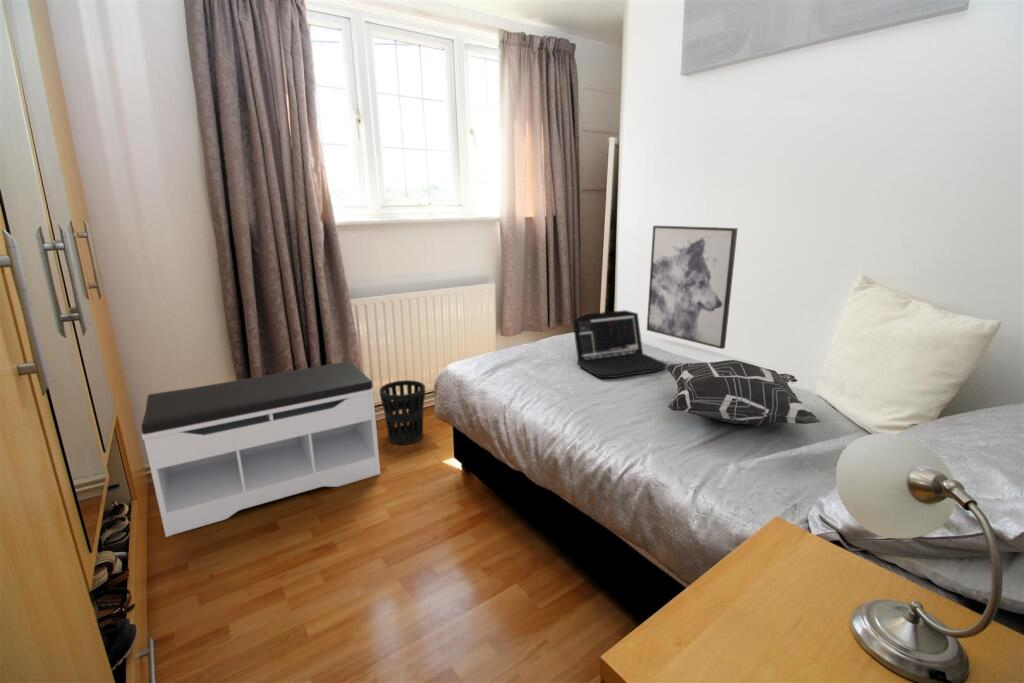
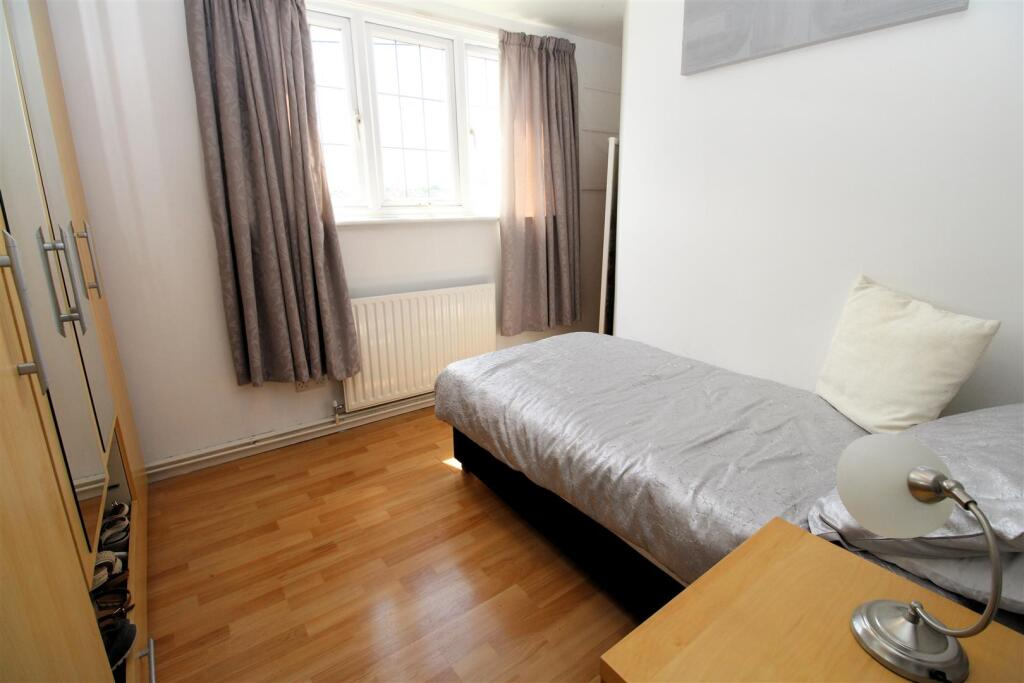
- wastebasket (404, 412)
- wall art (687, 284)
- laptop (620, 342)
- decorative pillow (735, 389)
- bench (270, 436)
